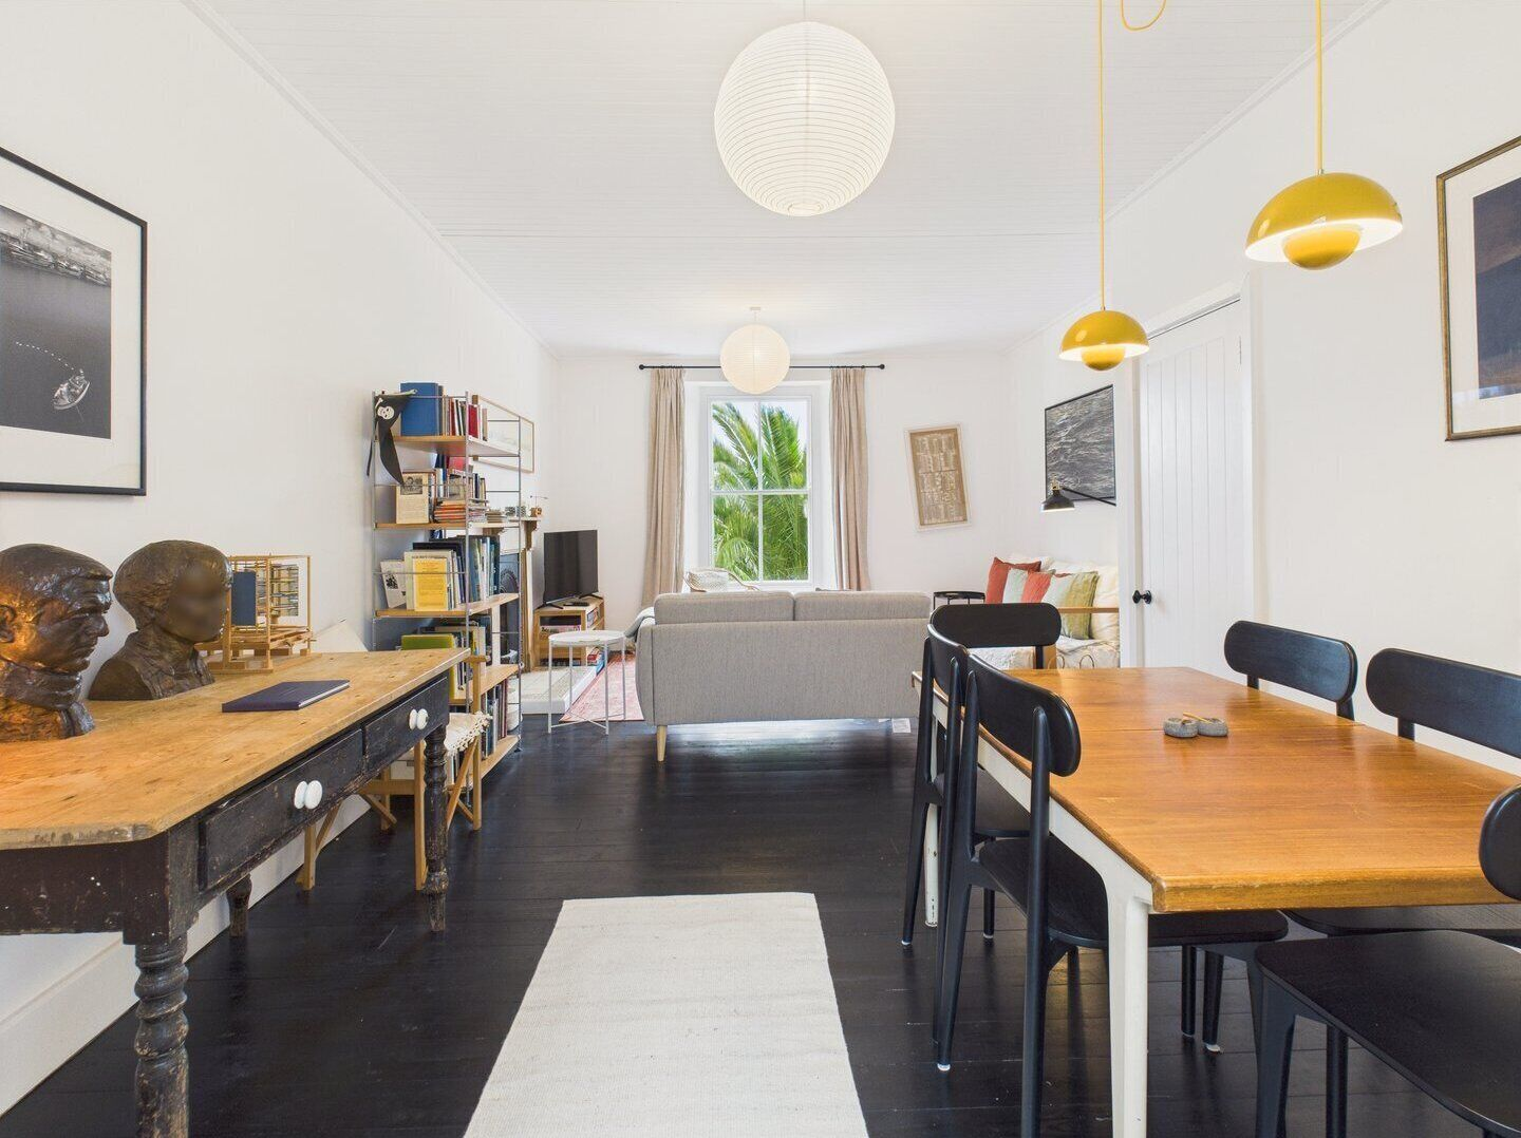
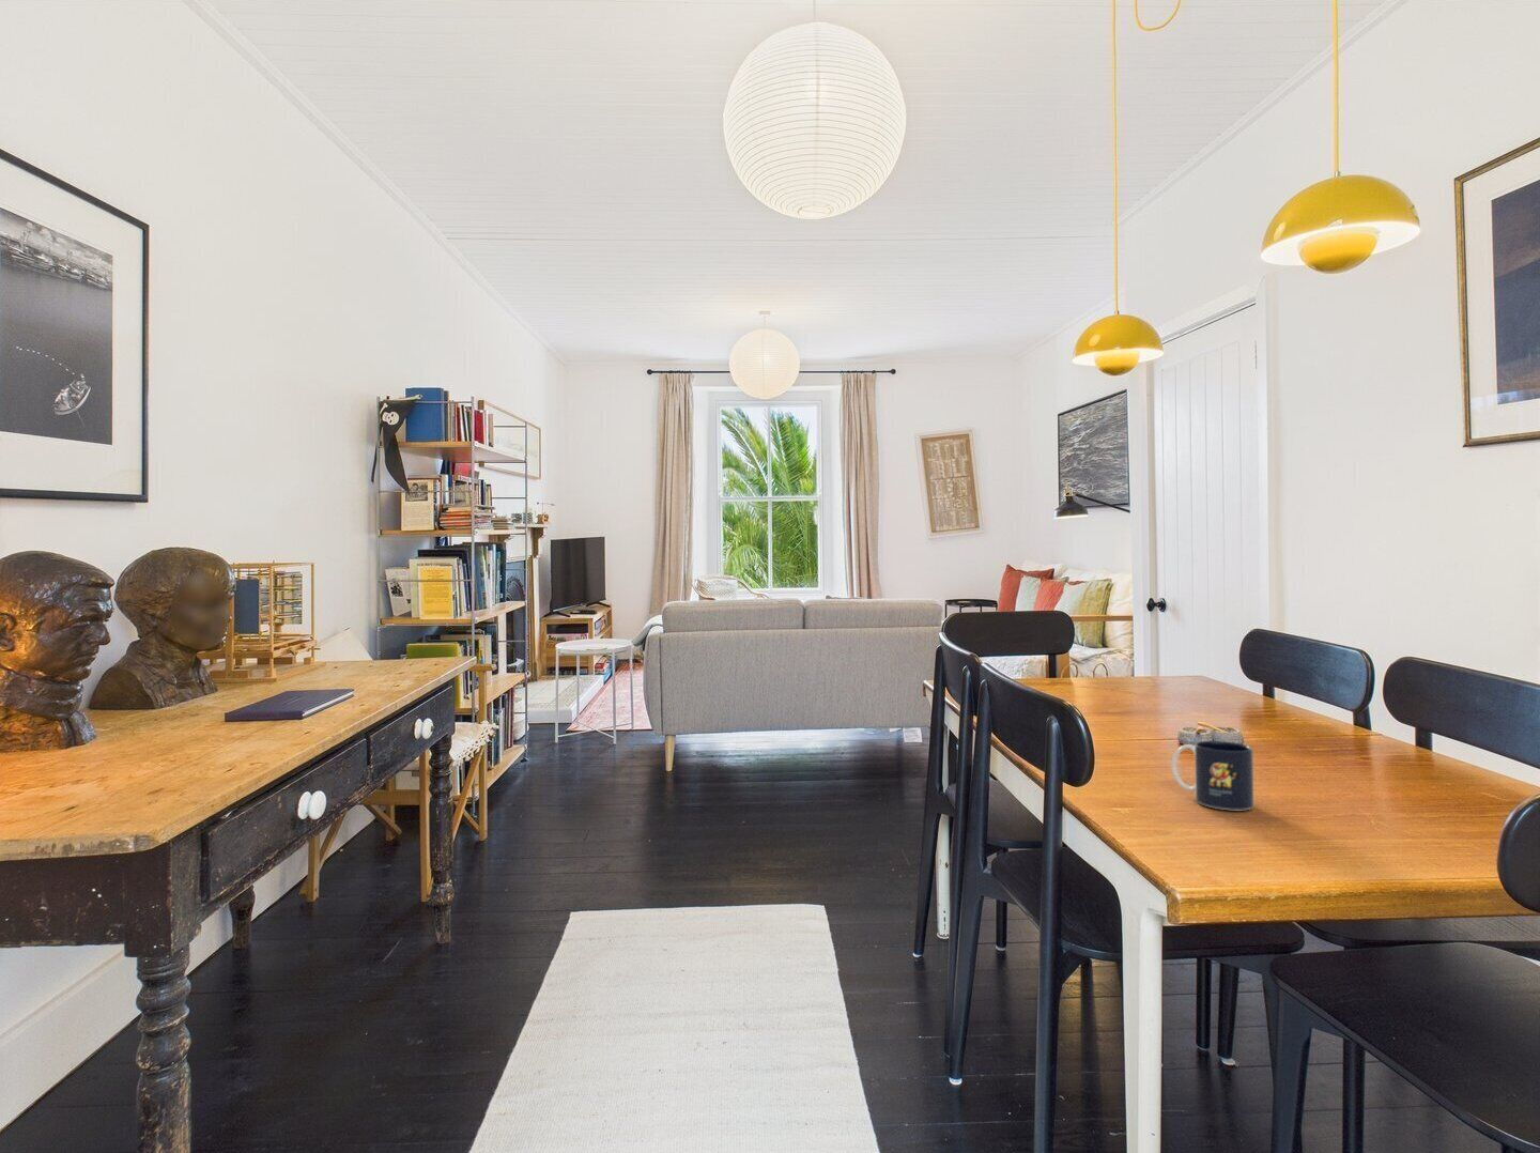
+ mug (1211, 773)
